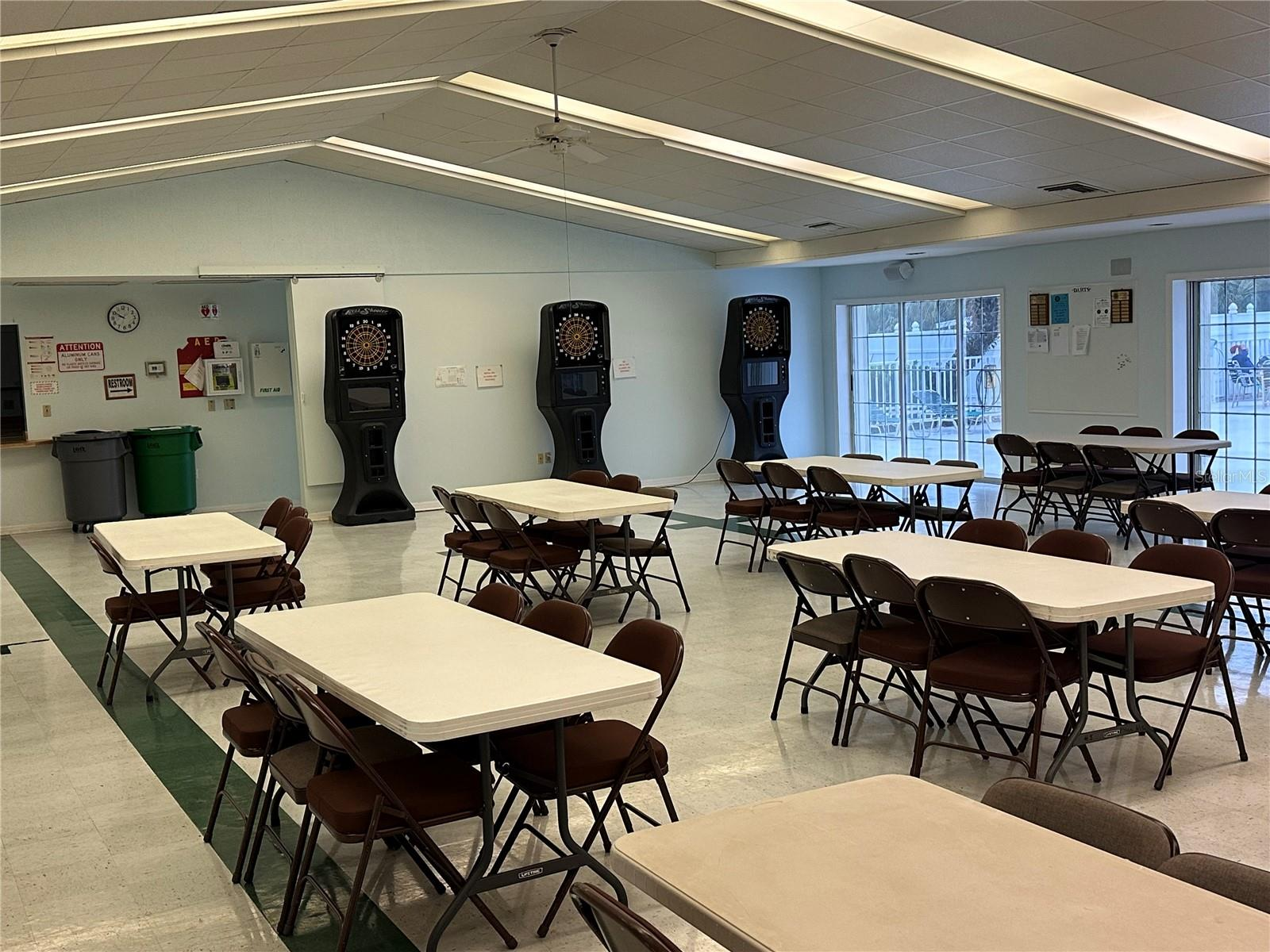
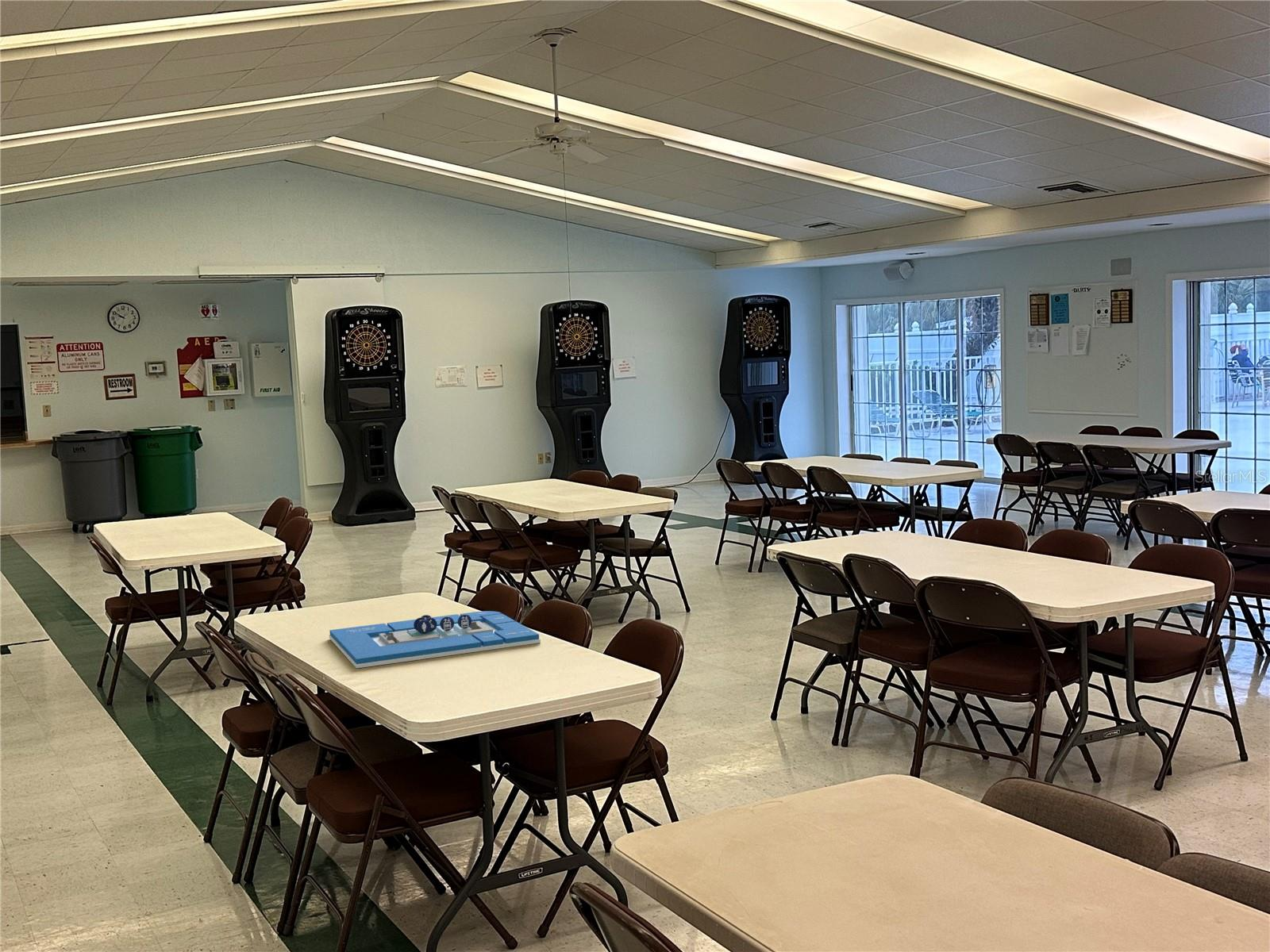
+ architectural model (431, 629)
